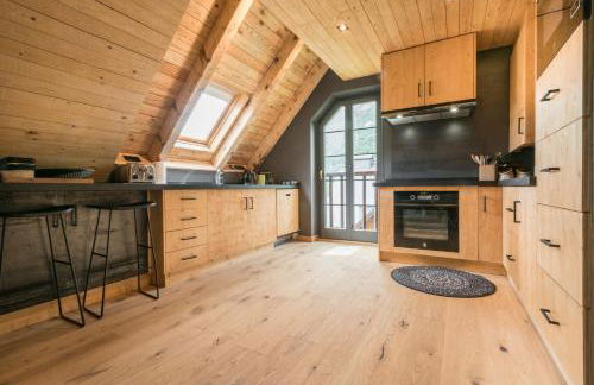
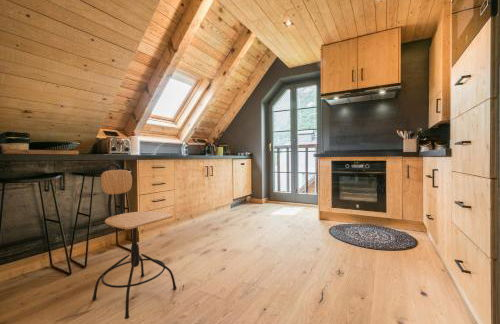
+ chair (131, 228)
